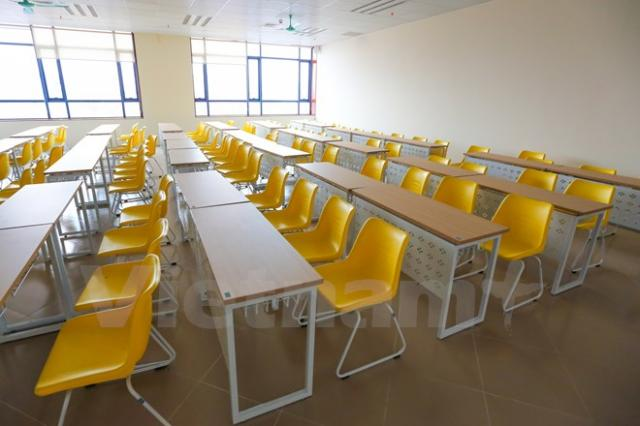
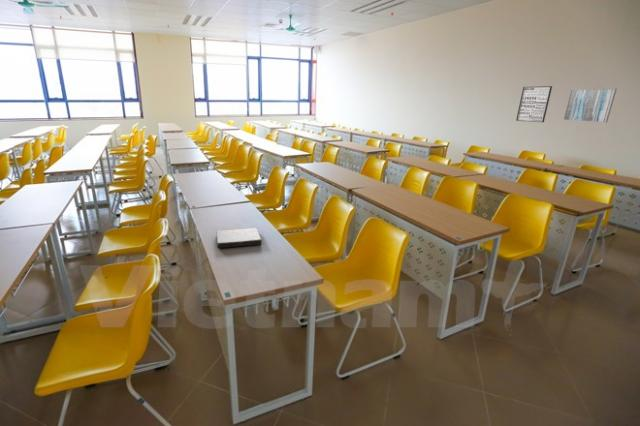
+ wall art (533, 104)
+ wall art (588, 105)
+ book (238, 237)
